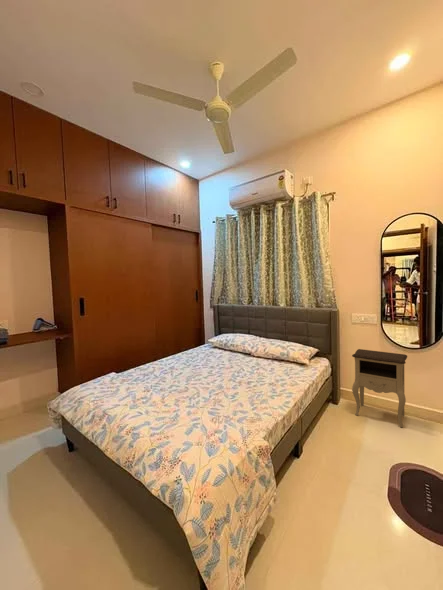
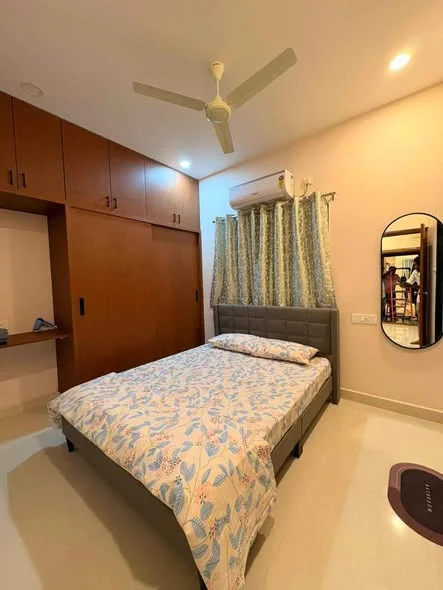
- nightstand (379, 385)
